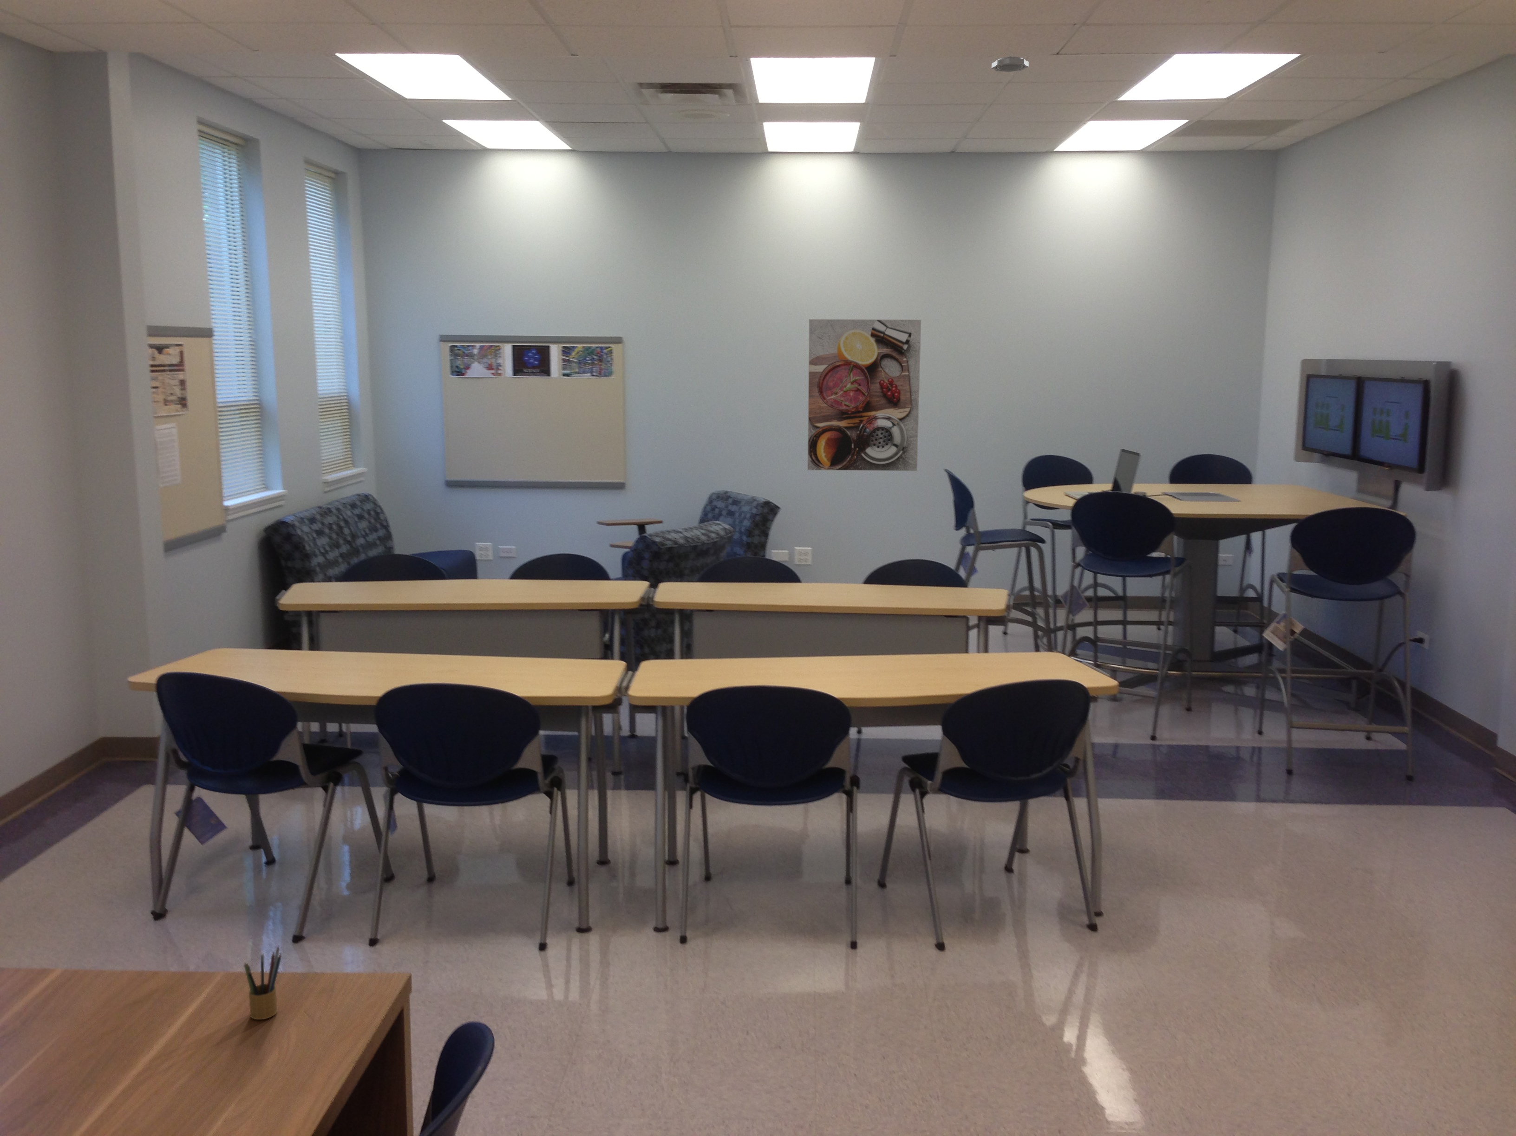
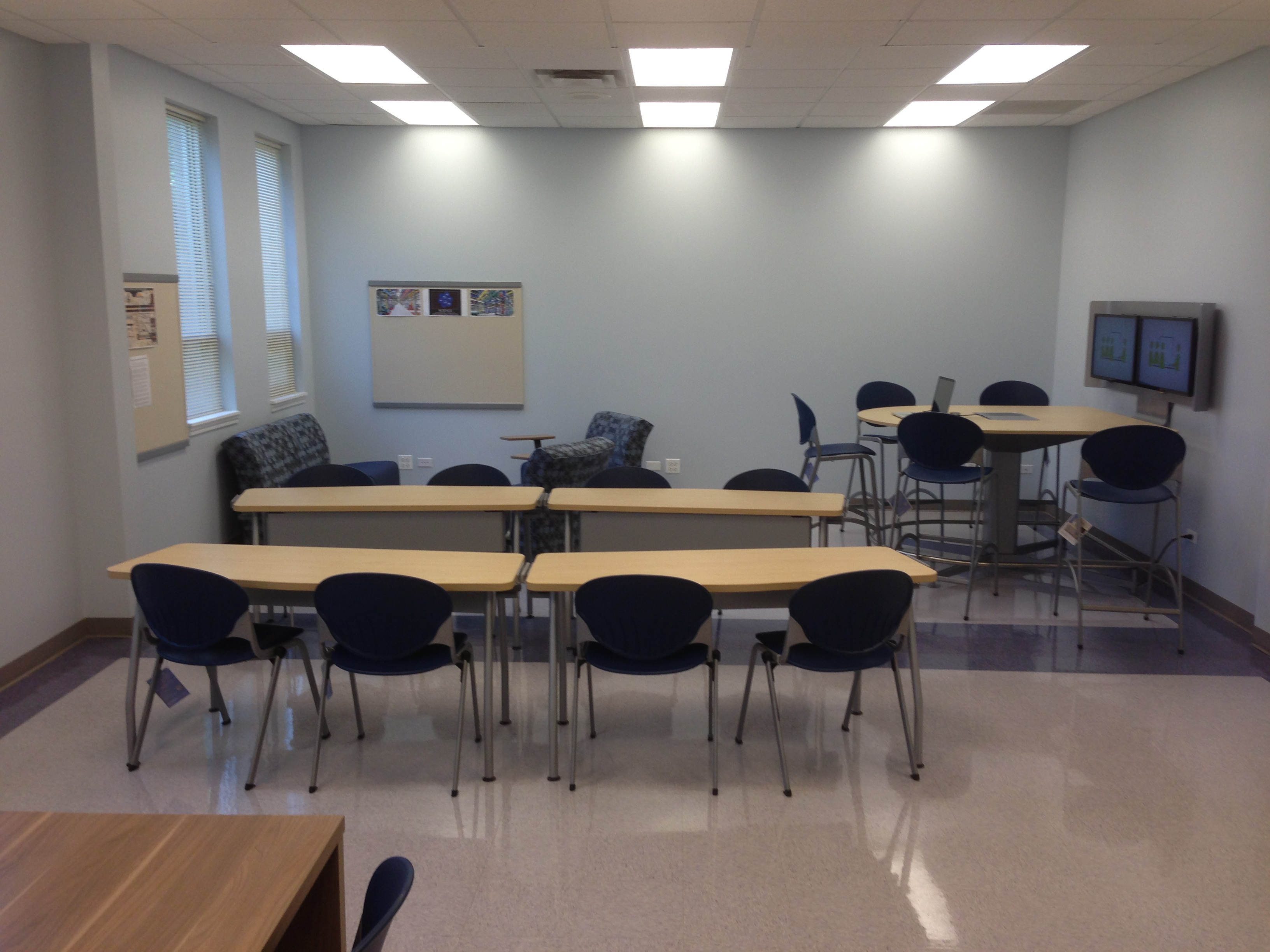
- pencil box (261, 984)
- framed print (863, 396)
- smoke detector (1010, 62)
